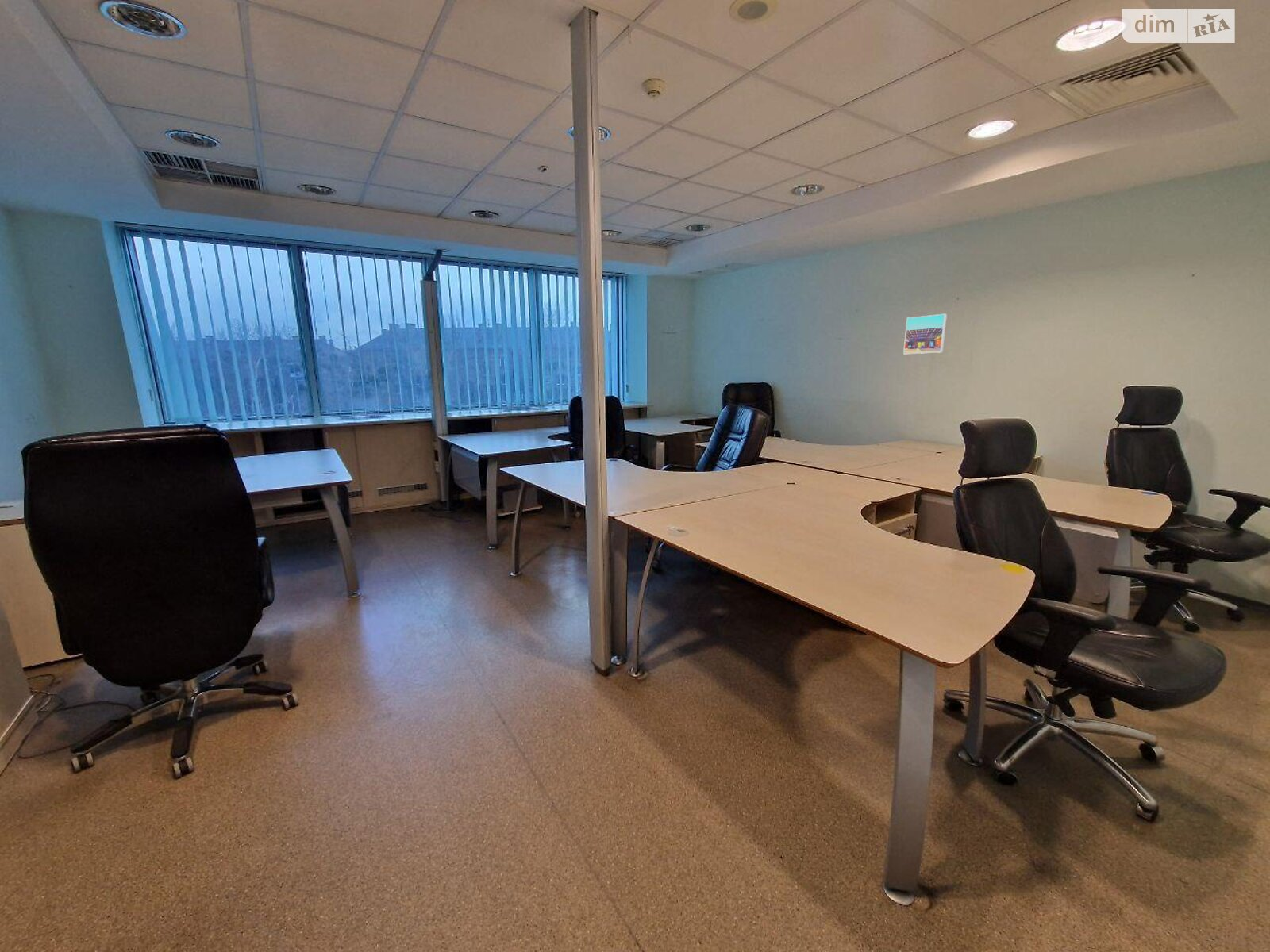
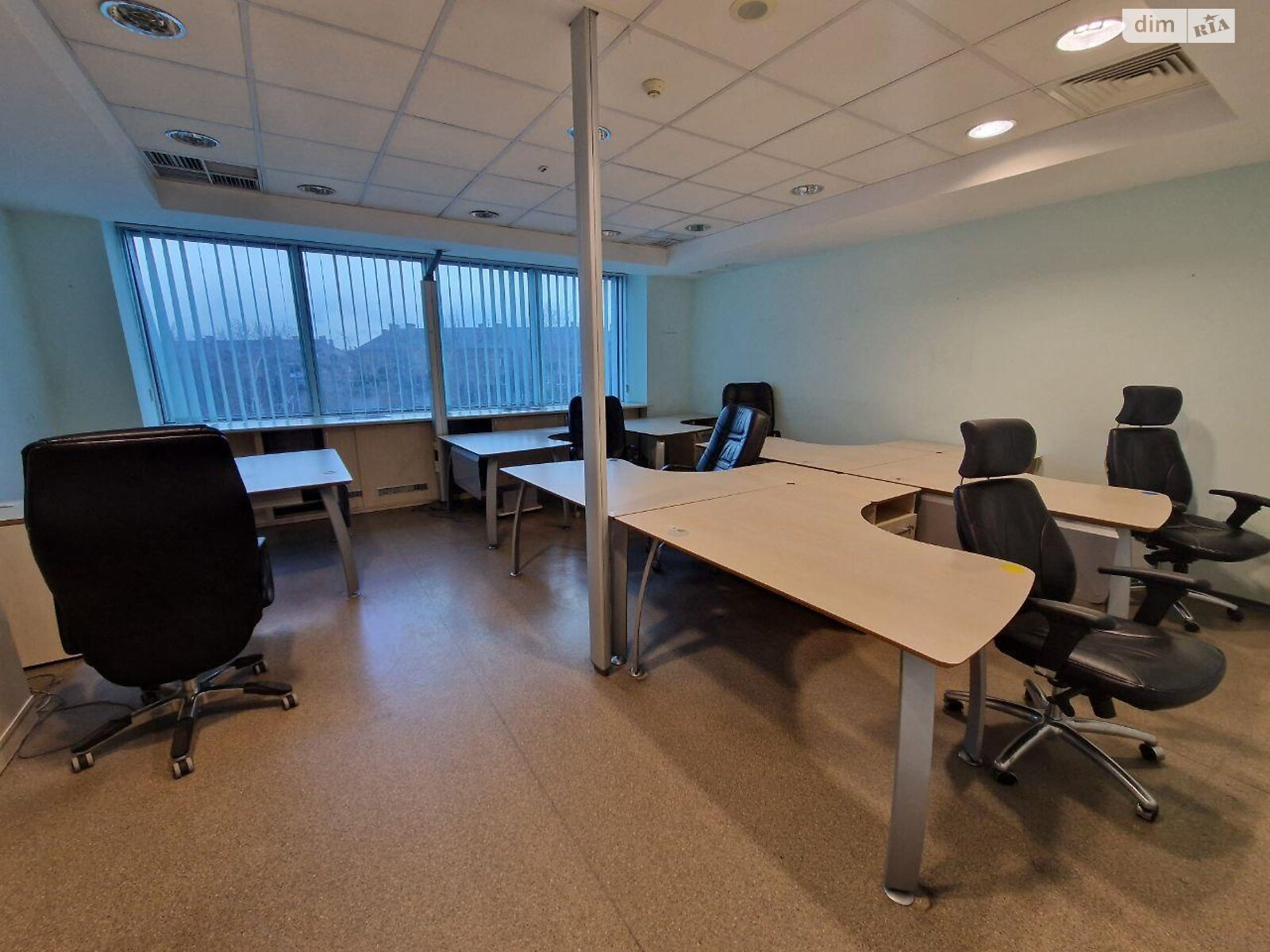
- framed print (924, 335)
